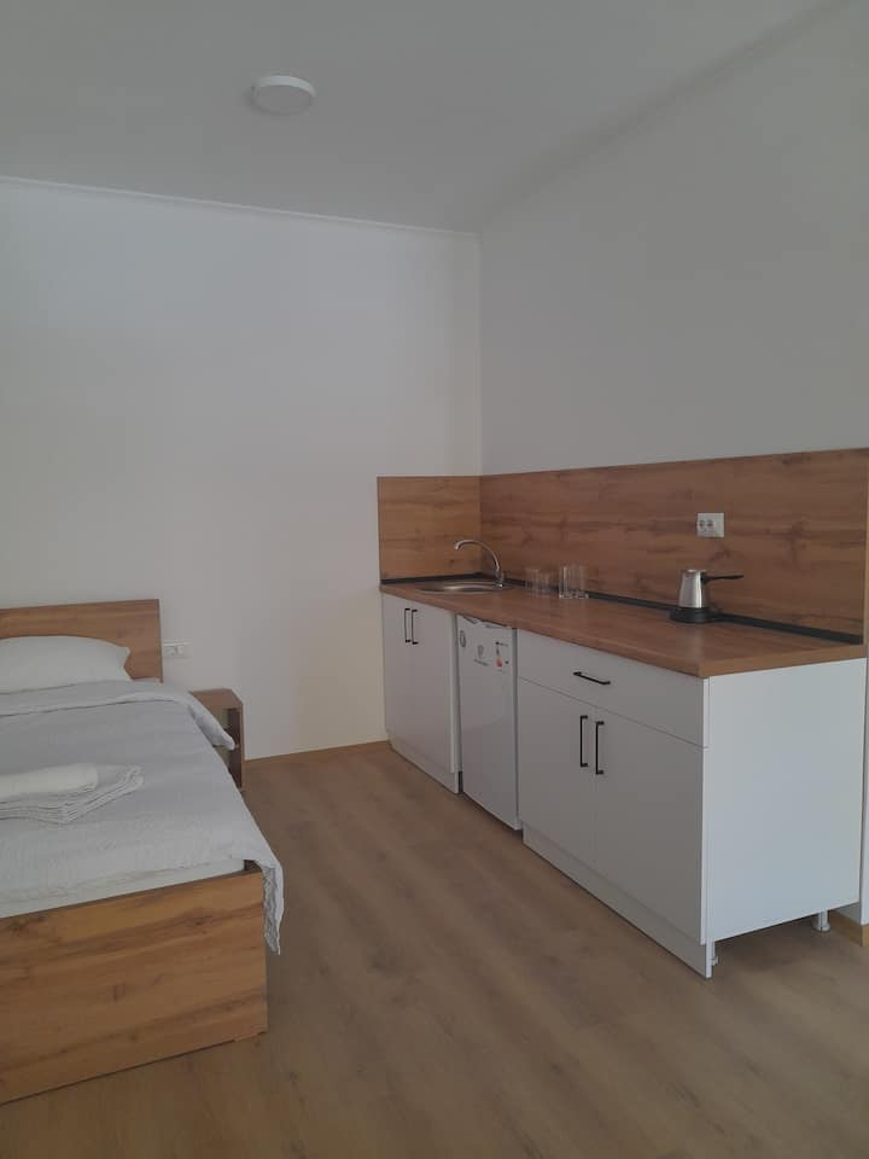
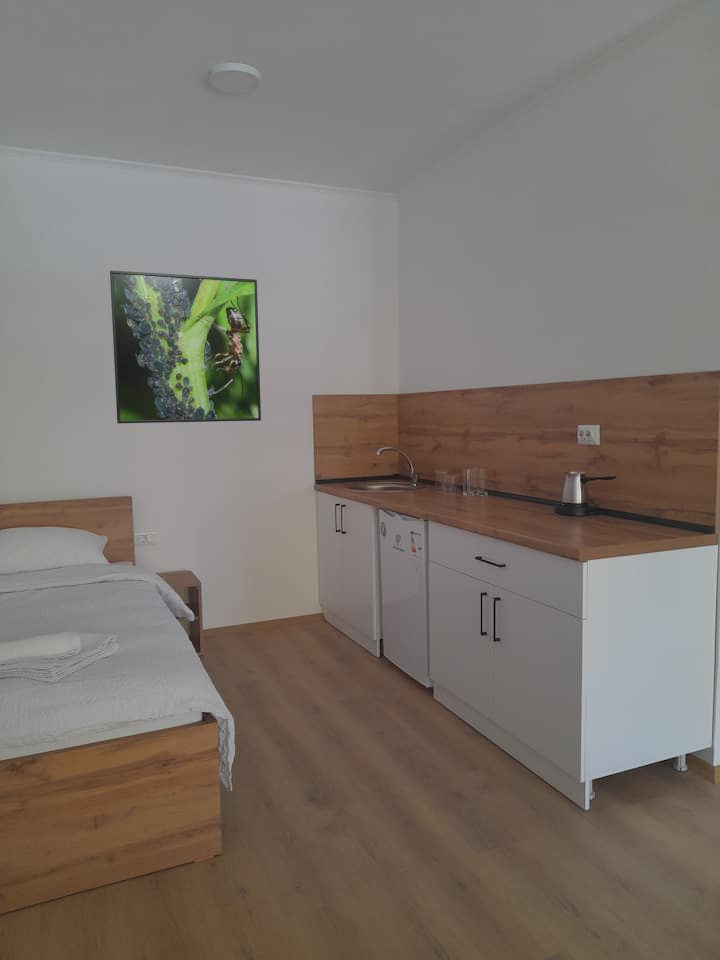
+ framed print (189, 349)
